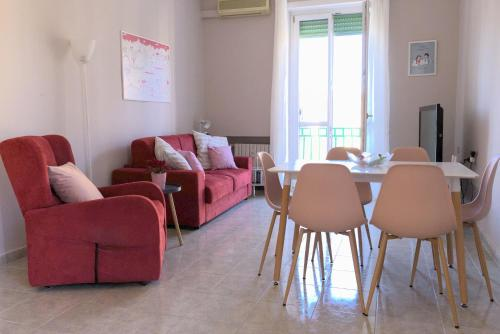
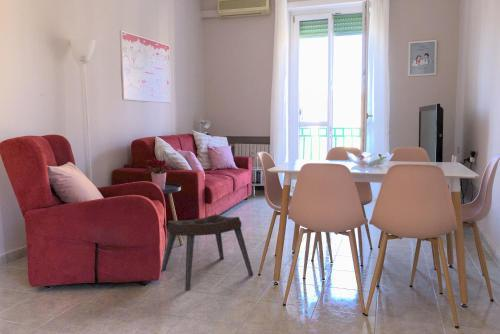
+ ottoman (205, 234)
